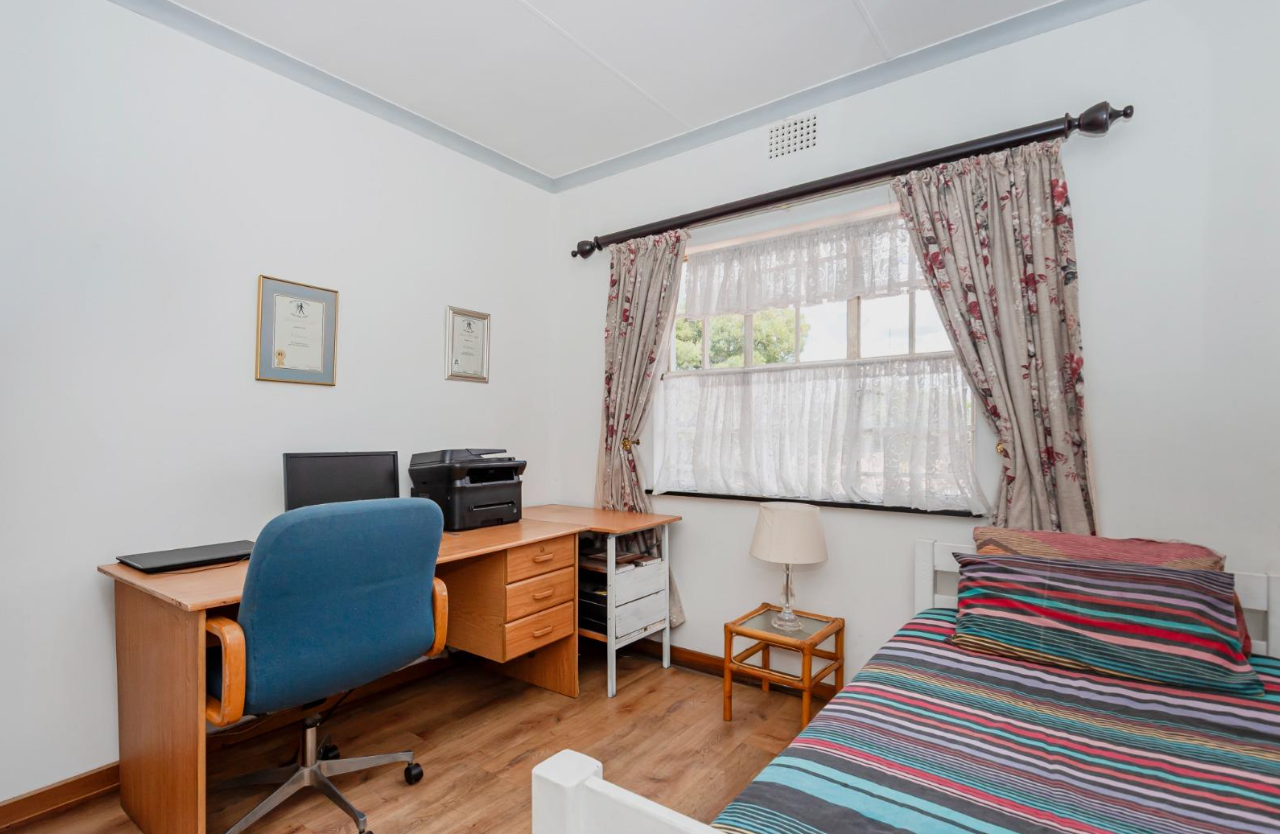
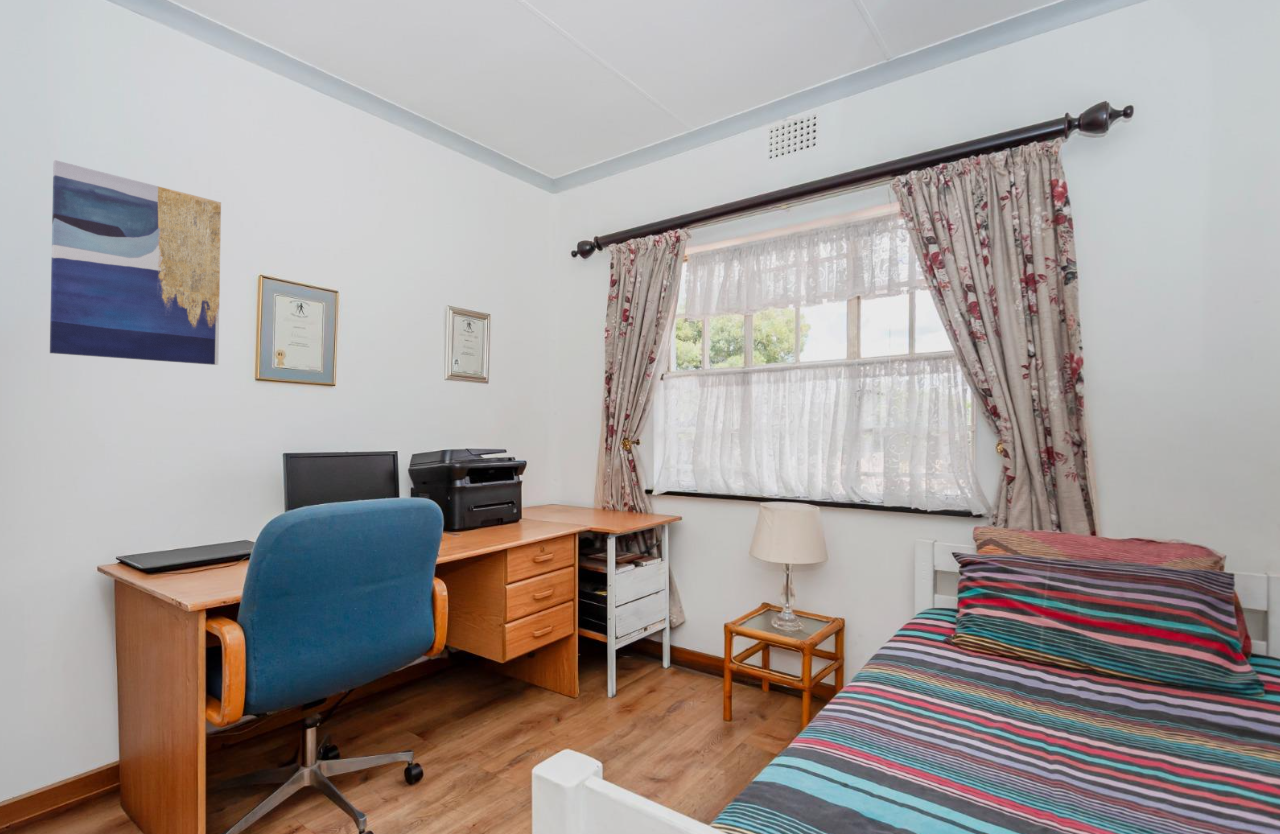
+ wall art (142, 271)
